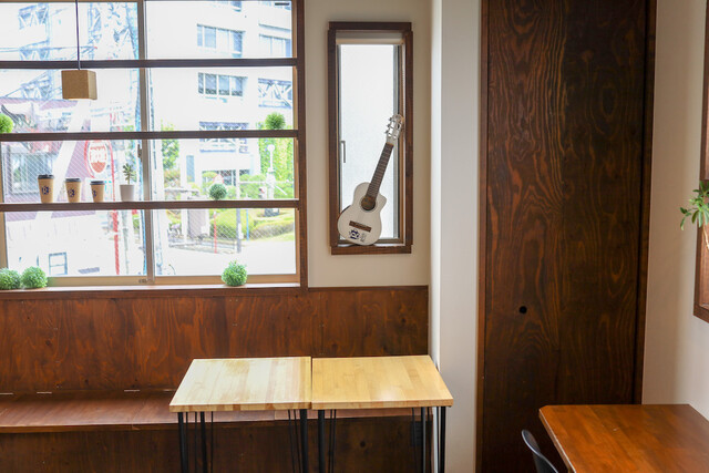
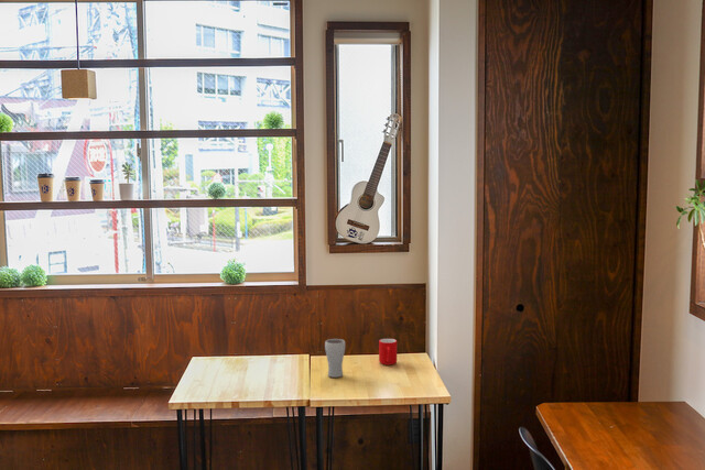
+ cup (388, 352)
+ drinking glass (335, 358)
